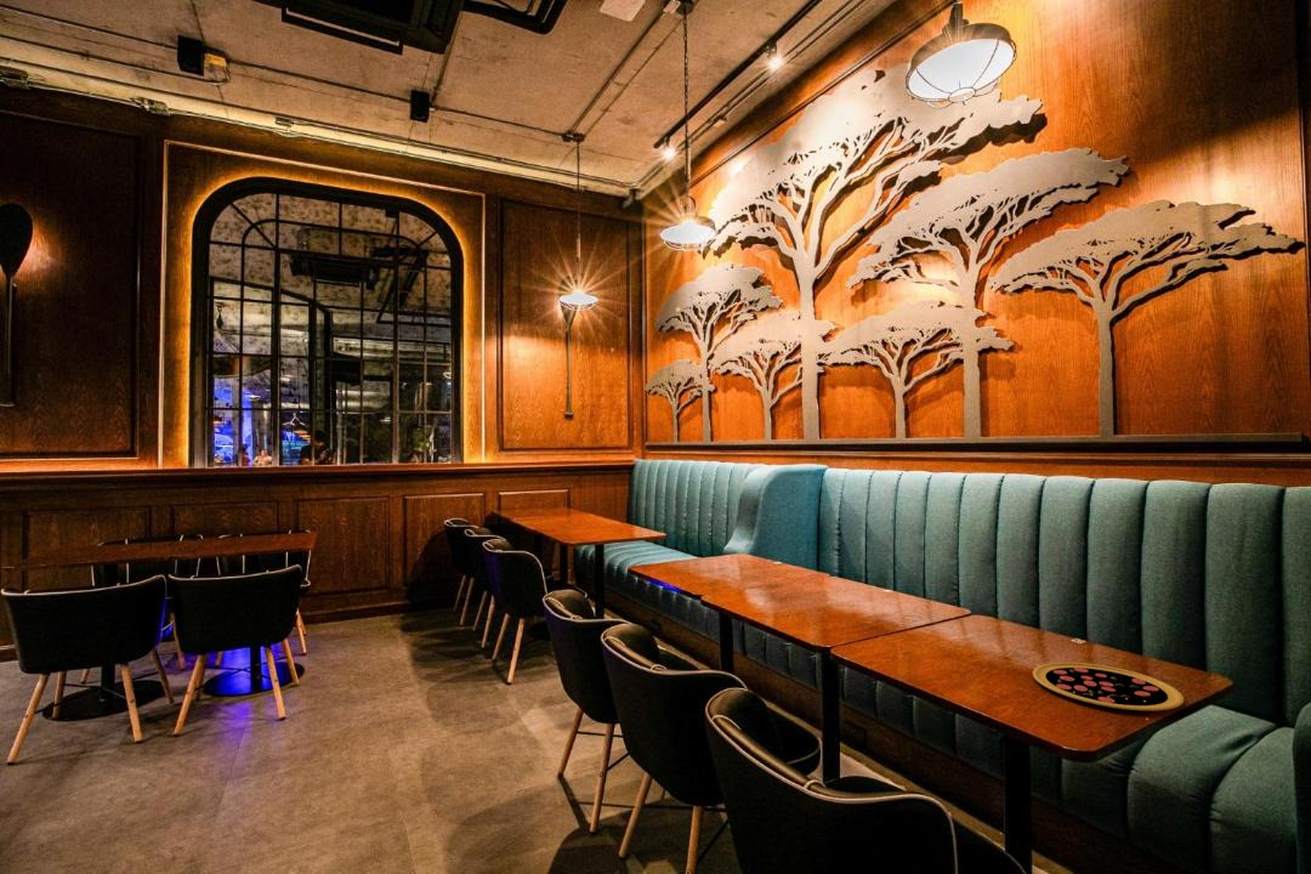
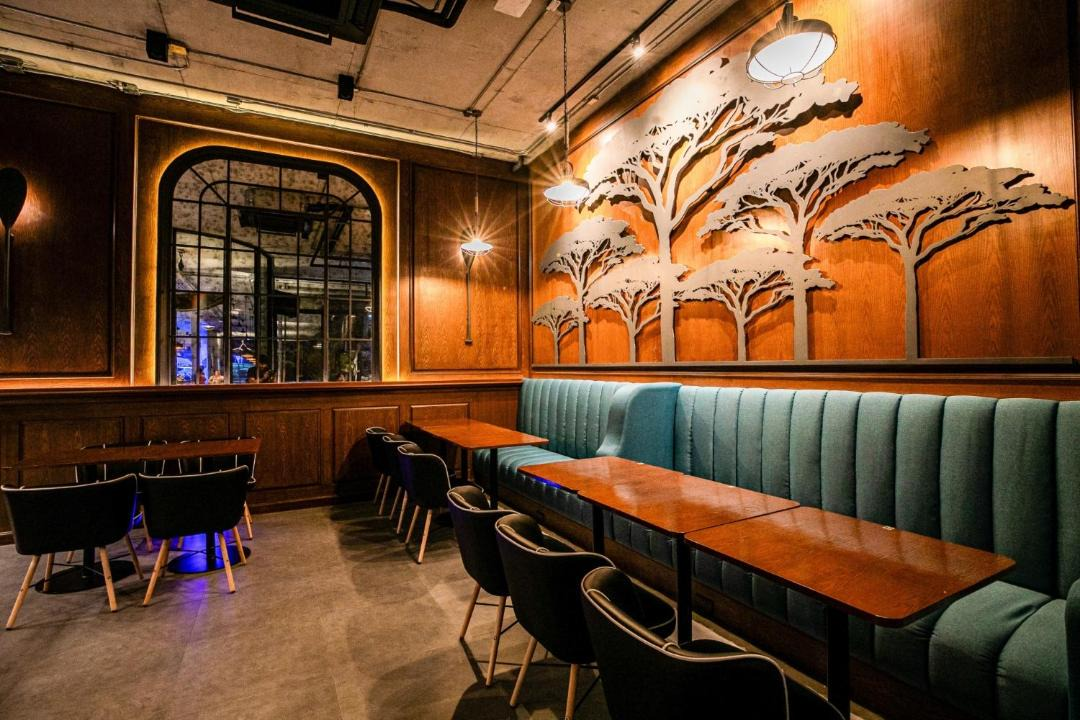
- pizza (1103, 685)
